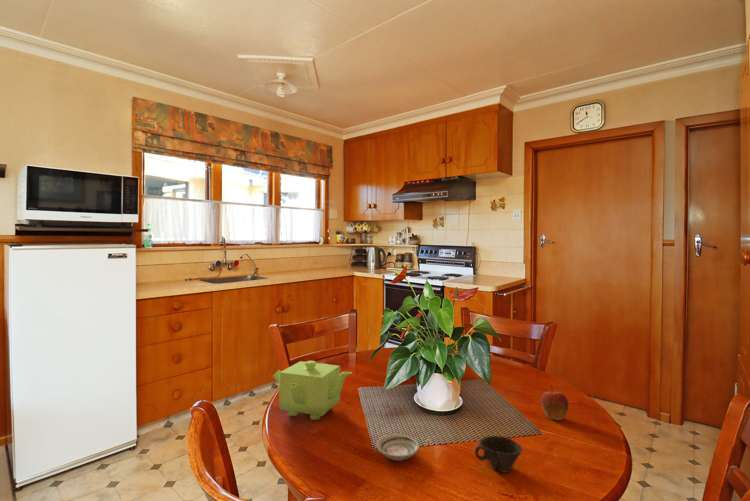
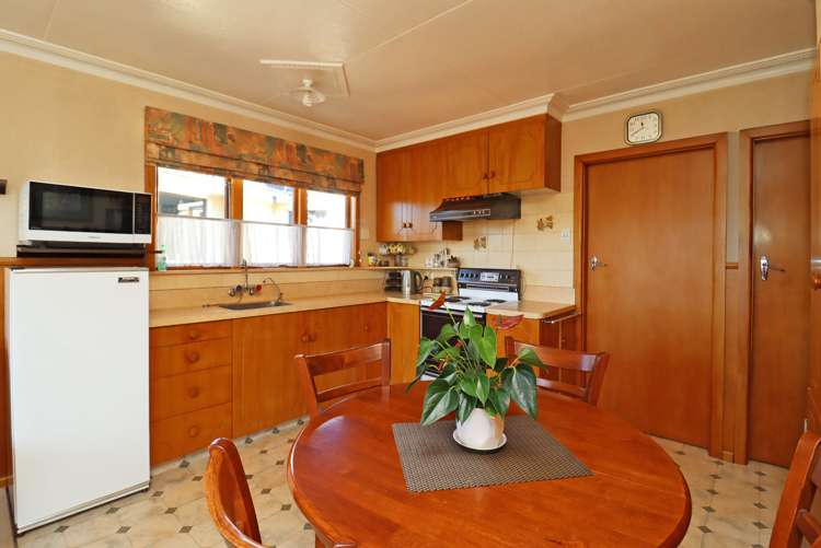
- cup (497, 454)
- fruit (554, 402)
- saucer (397, 449)
- teapot (310, 387)
